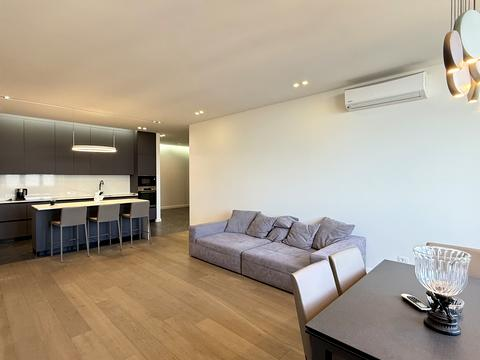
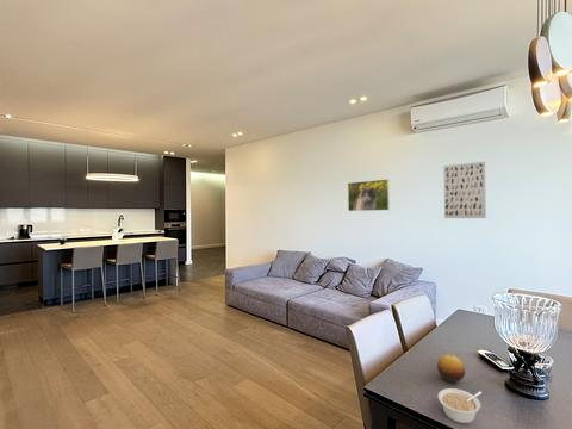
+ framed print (367, 195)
+ wall art (464, 191)
+ legume (459, 404)
+ fruit (450, 367)
